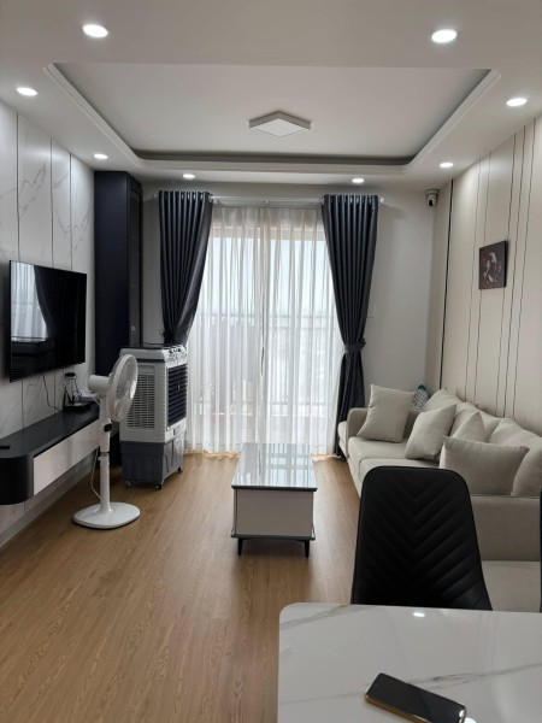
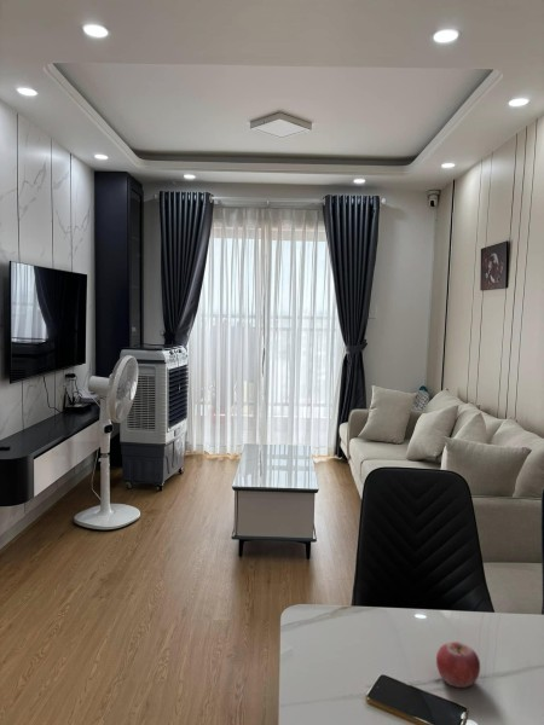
+ fruit (457, 660)
